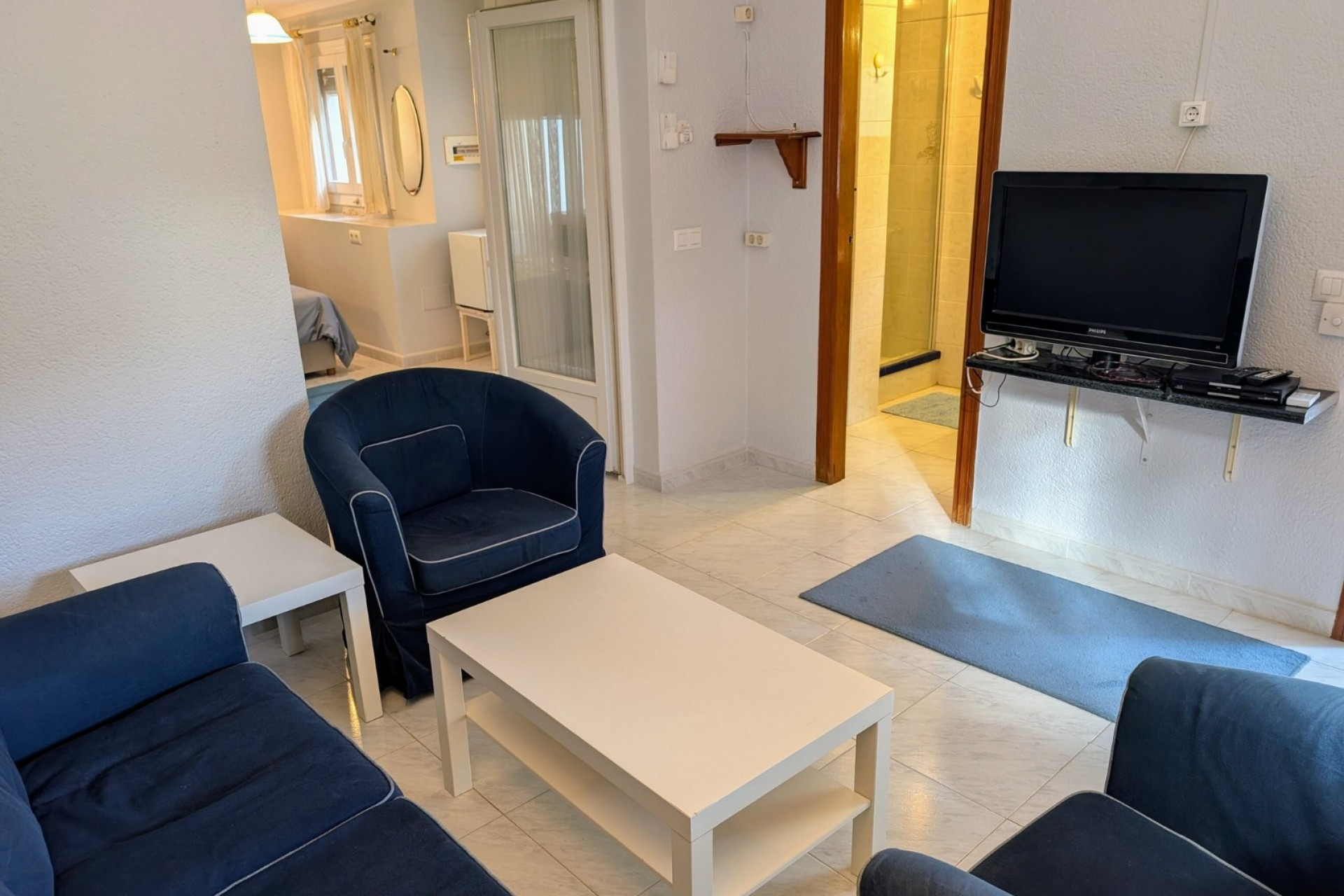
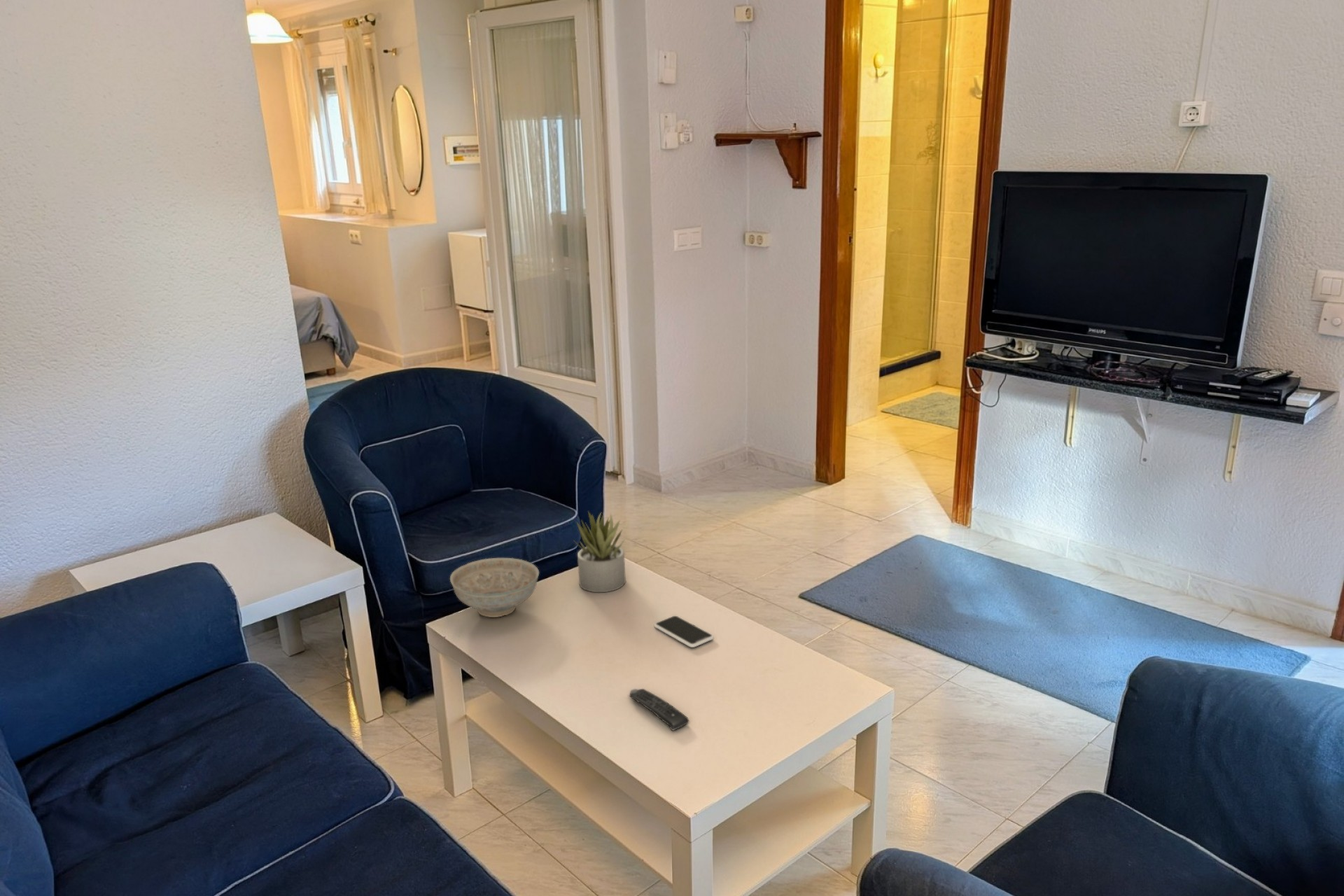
+ succulent plant (600, 547)
+ remote control (656, 706)
+ decorative bowl (496, 592)
+ smartphone (683, 631)
